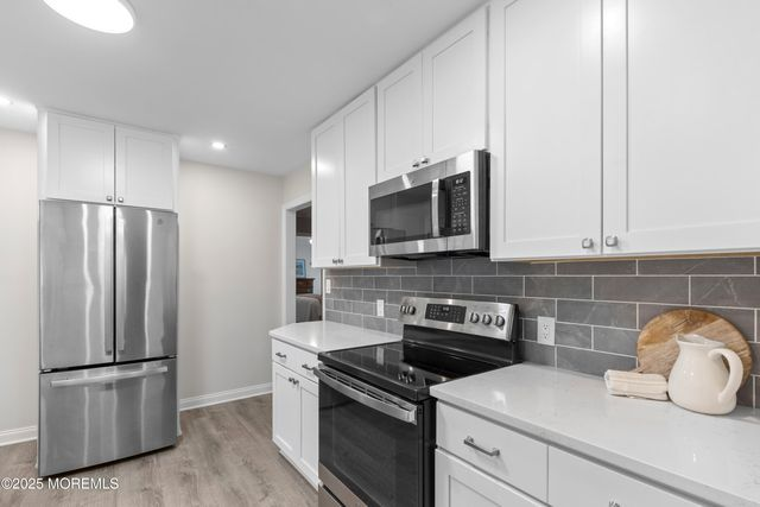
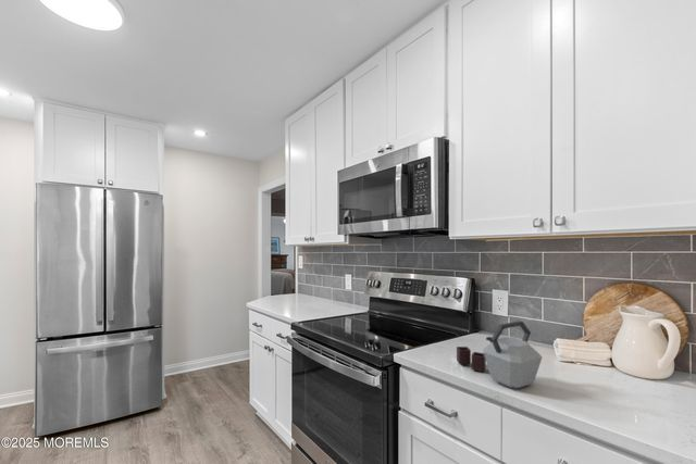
+ kettle (490, 346)
